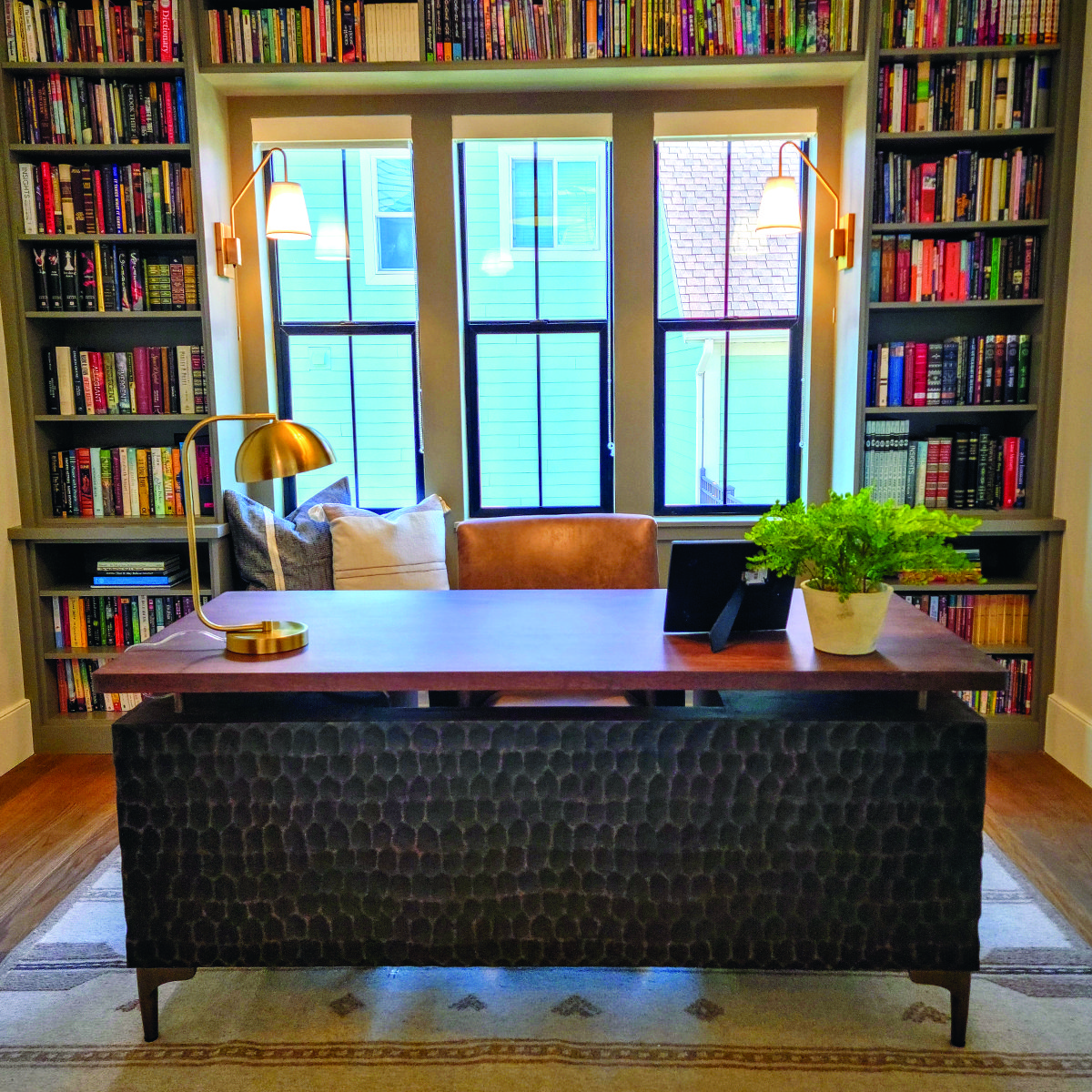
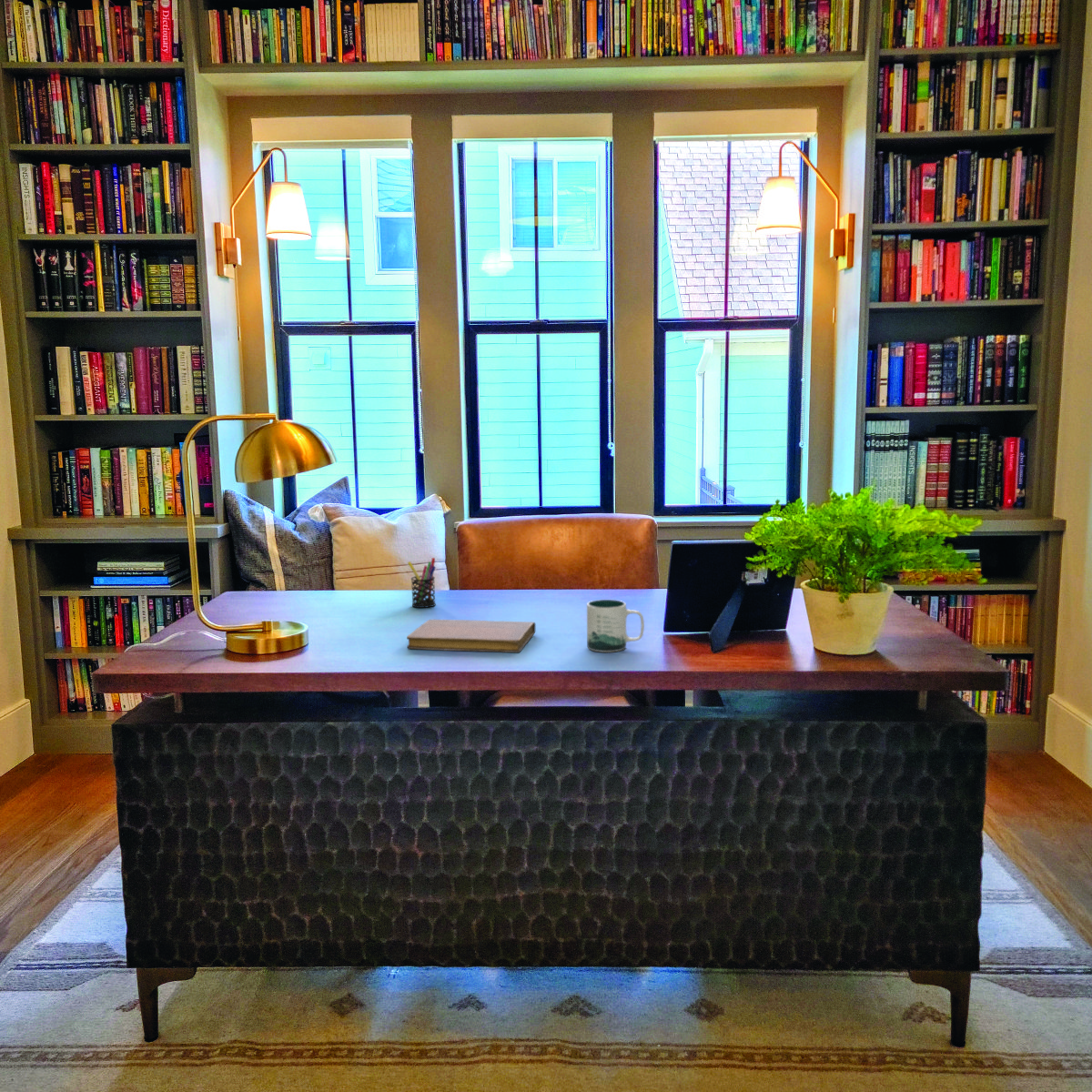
+ pen holder (425, 581)
+ notebook (472, 634)
+ mug (615, 625)
